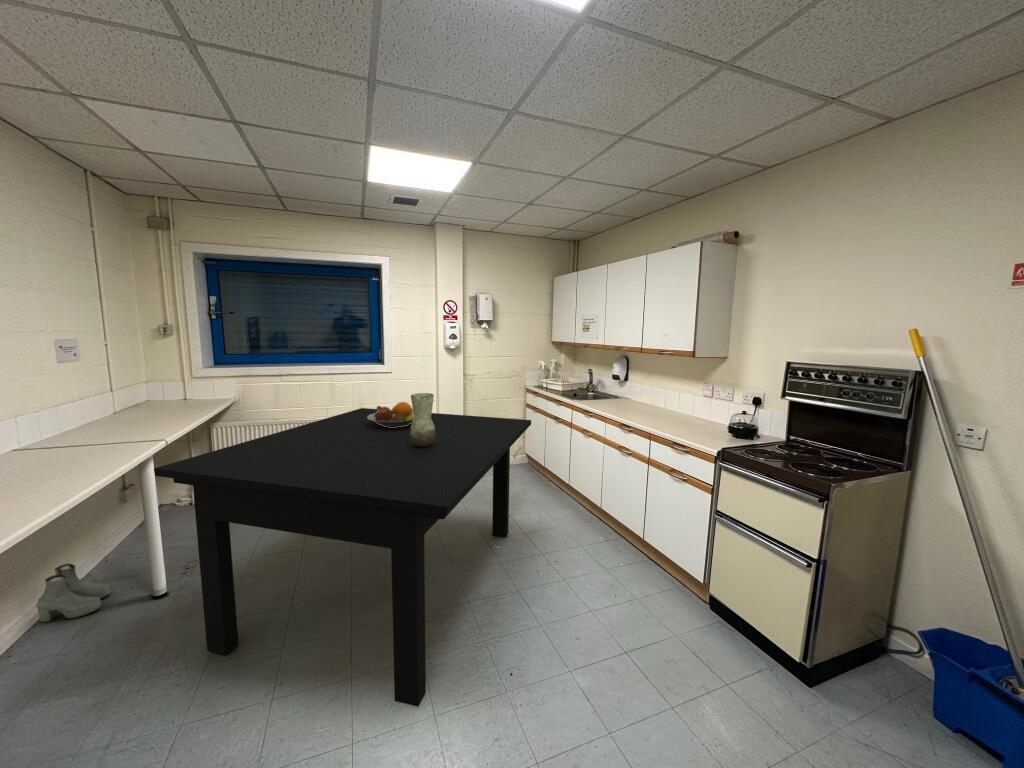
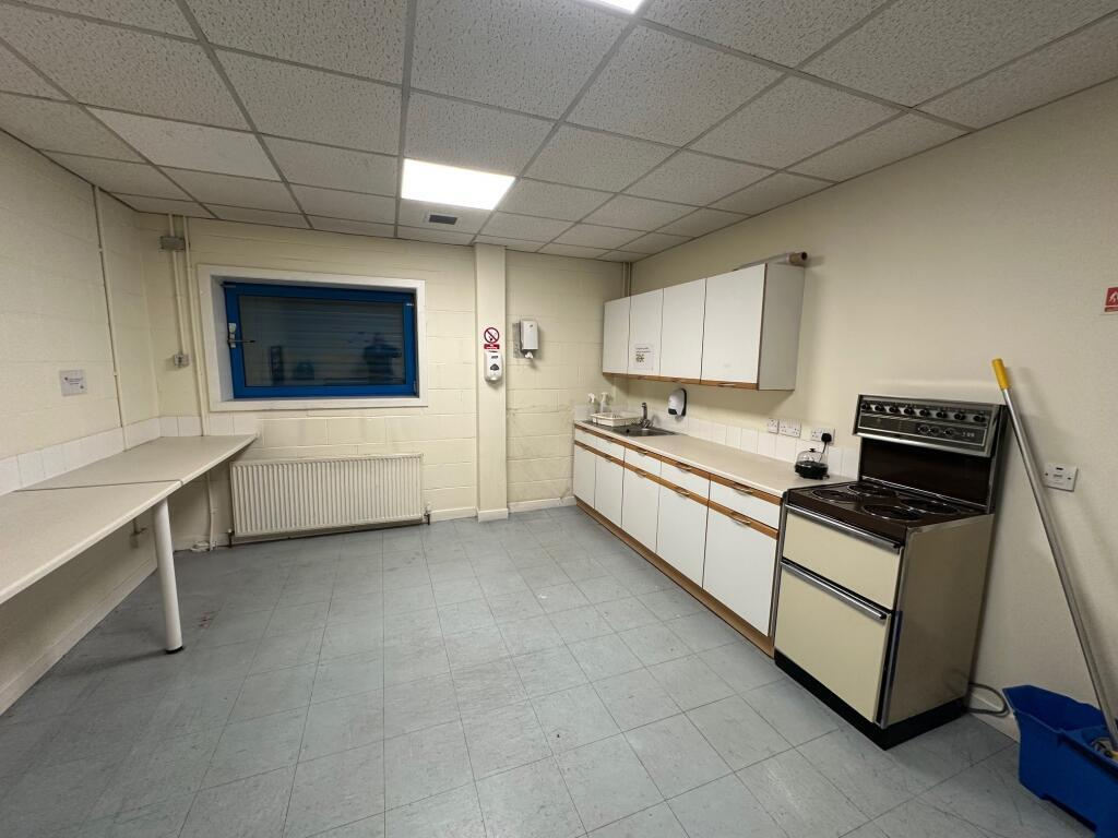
- boots (73, 588)
- fruit bowl (395, 413)
- vase (422, 419)
- dining table (389, 510)
